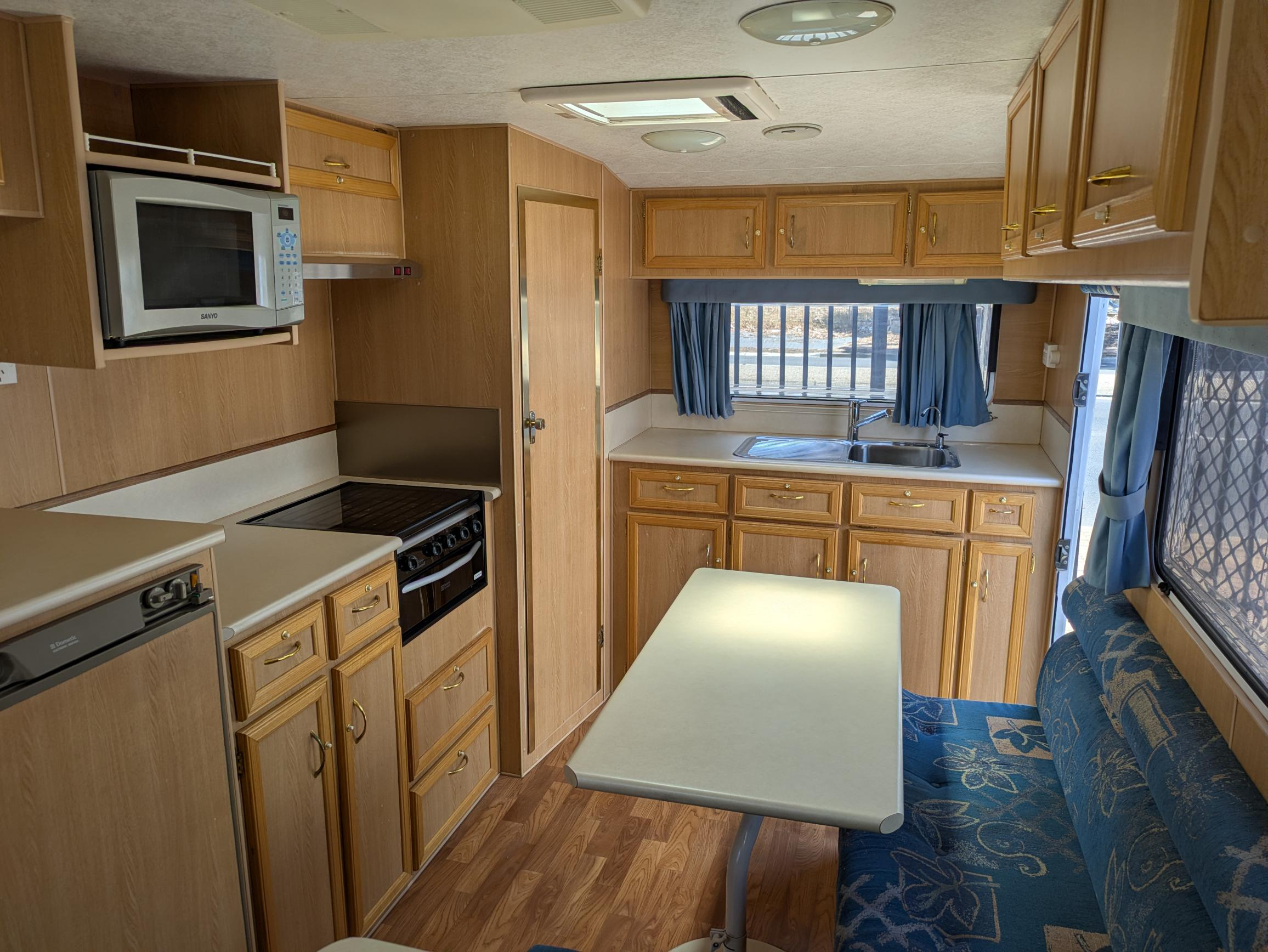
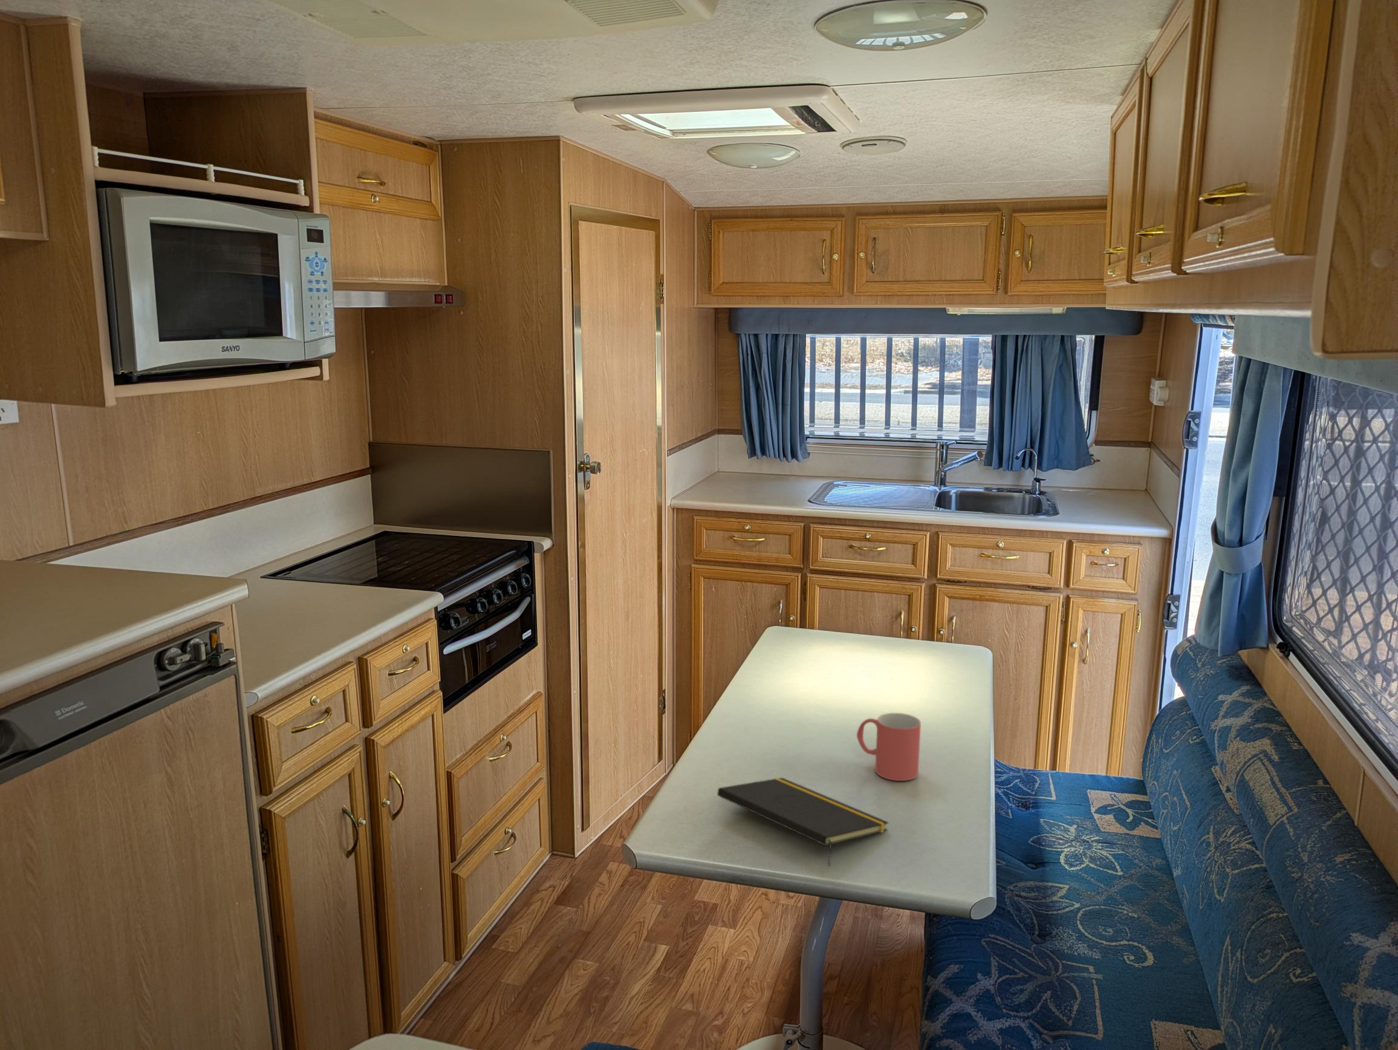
+ mug (888, 743)
+ notepad (802, 808)
